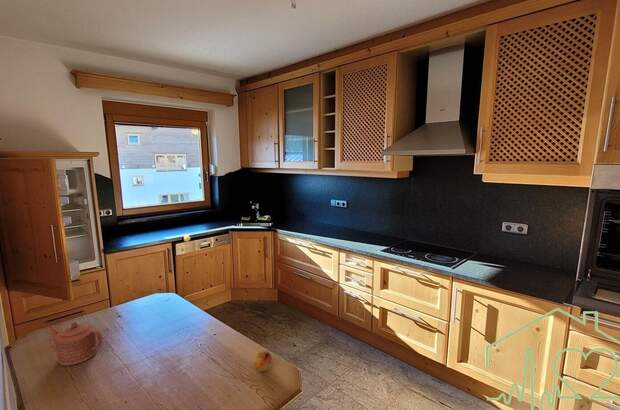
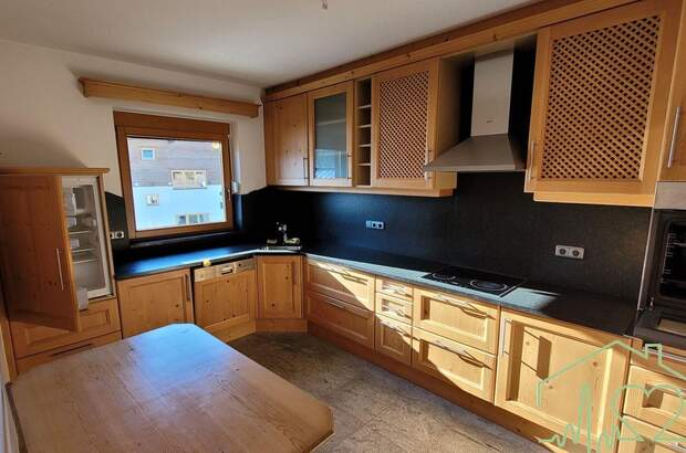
- fruit (263, 359)
- teapot (75, 339)
